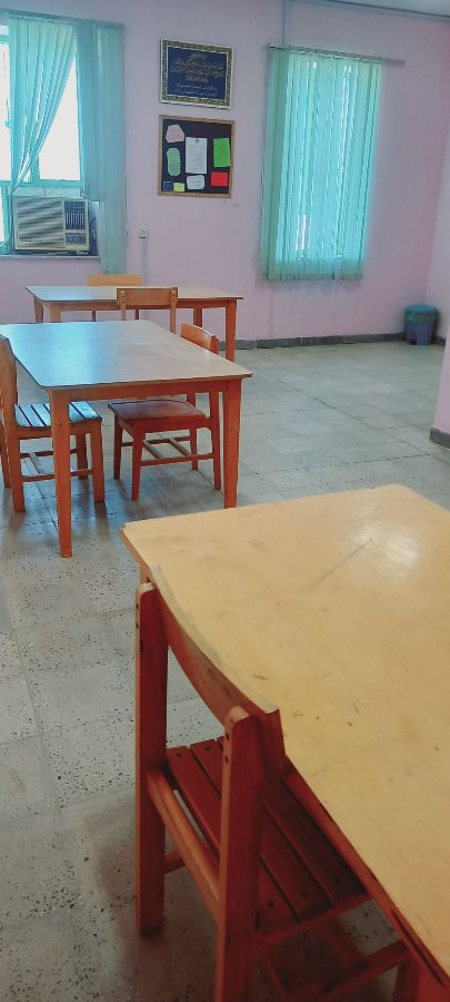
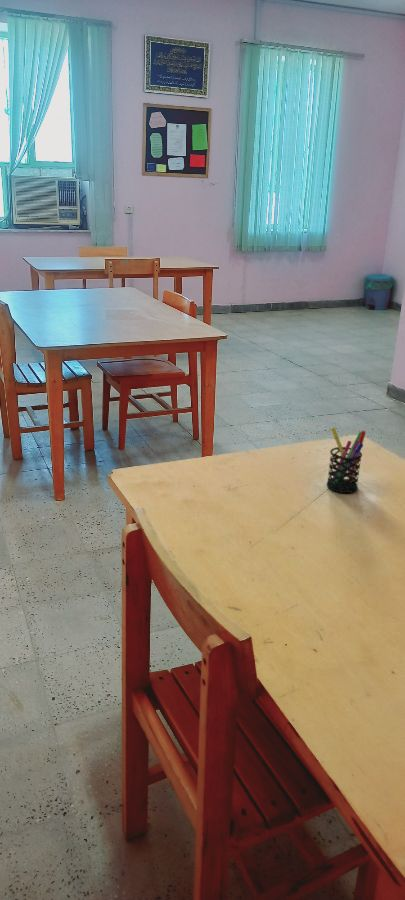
+ pen holder (349, 456)
